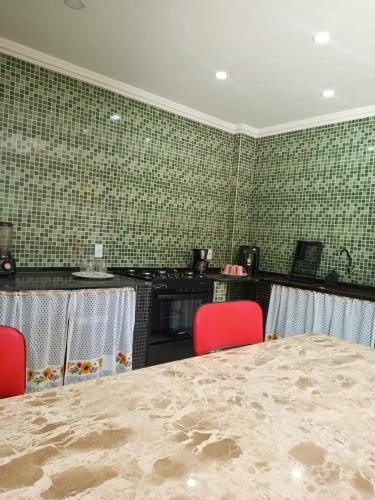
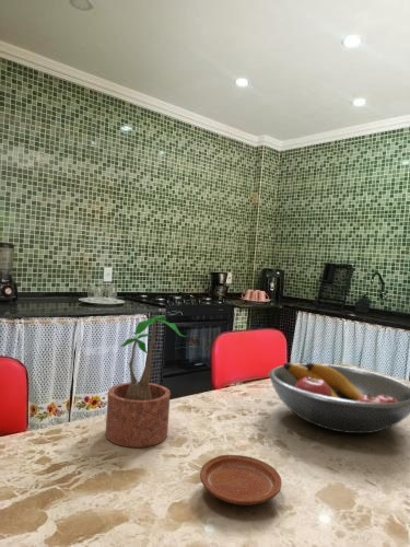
+ potted plant (148, 375)
+ plate (239, 484)
+ fruit bowl (339, 395)
